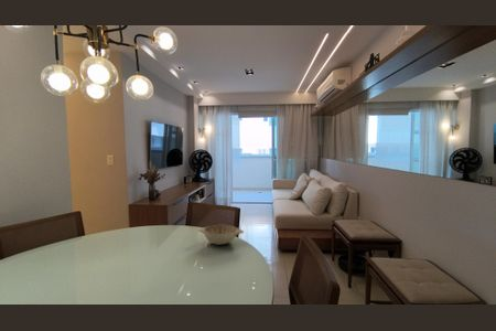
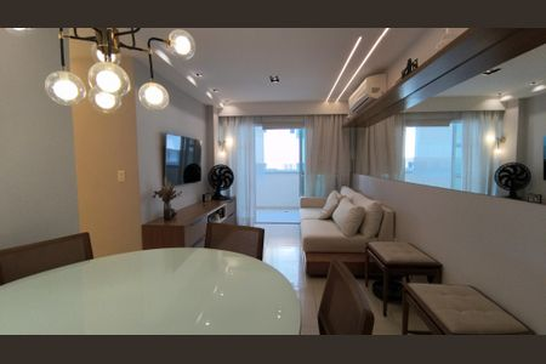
- decorative bowl (220, 235)
